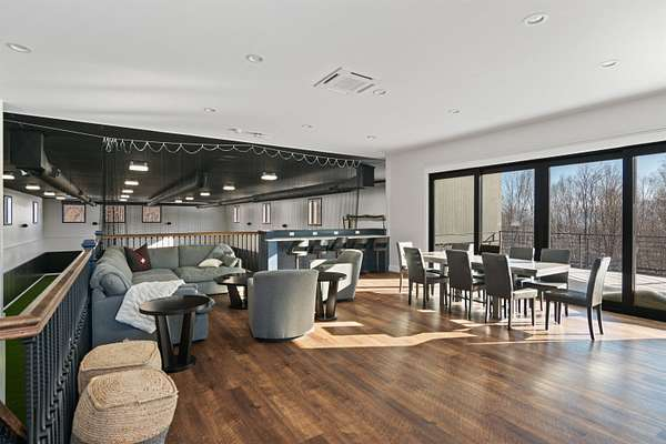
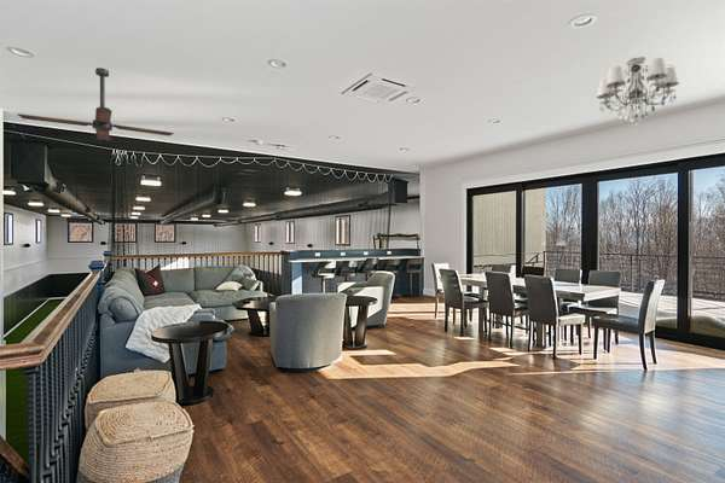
+ chandelier (636, 95)
+ ceiling fan (102, 99)
